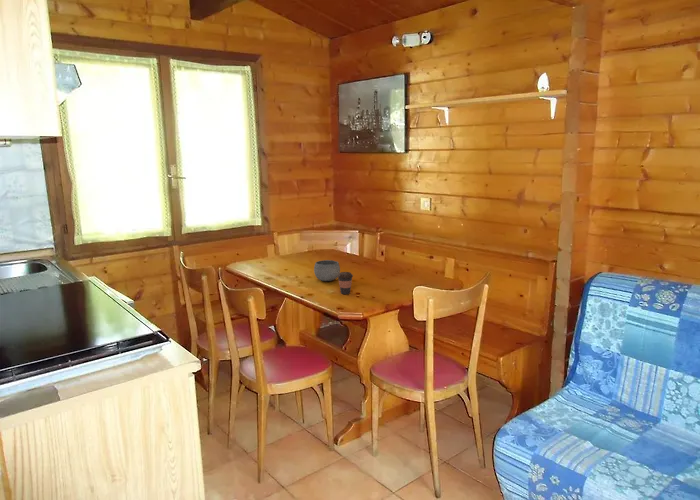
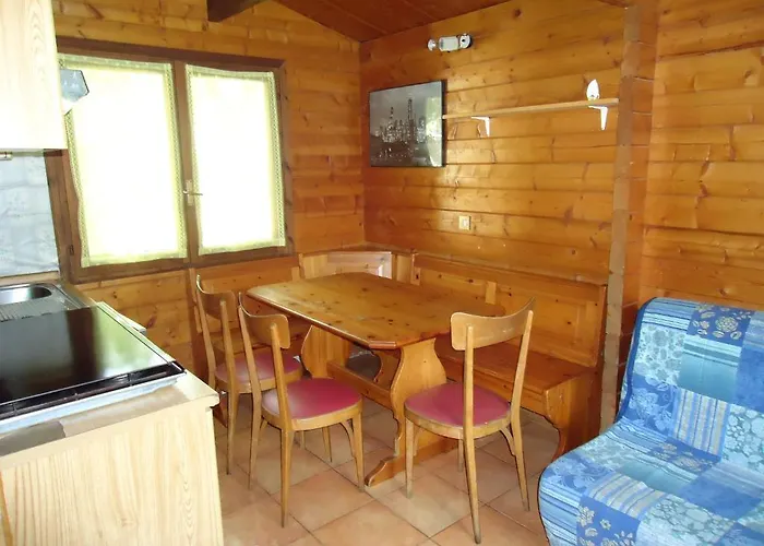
- coffee cup (345, 283)
- bowl (327, 271)
